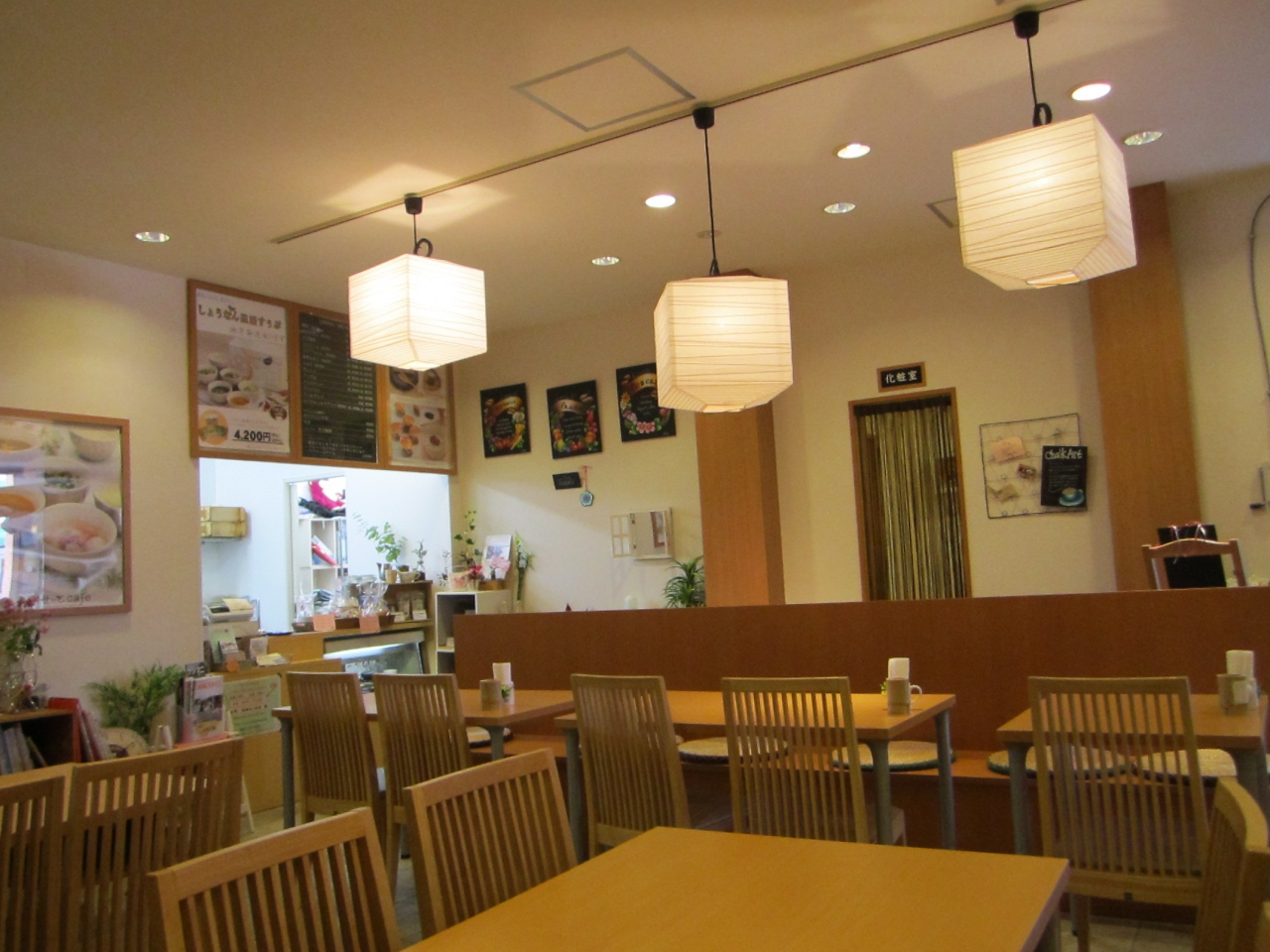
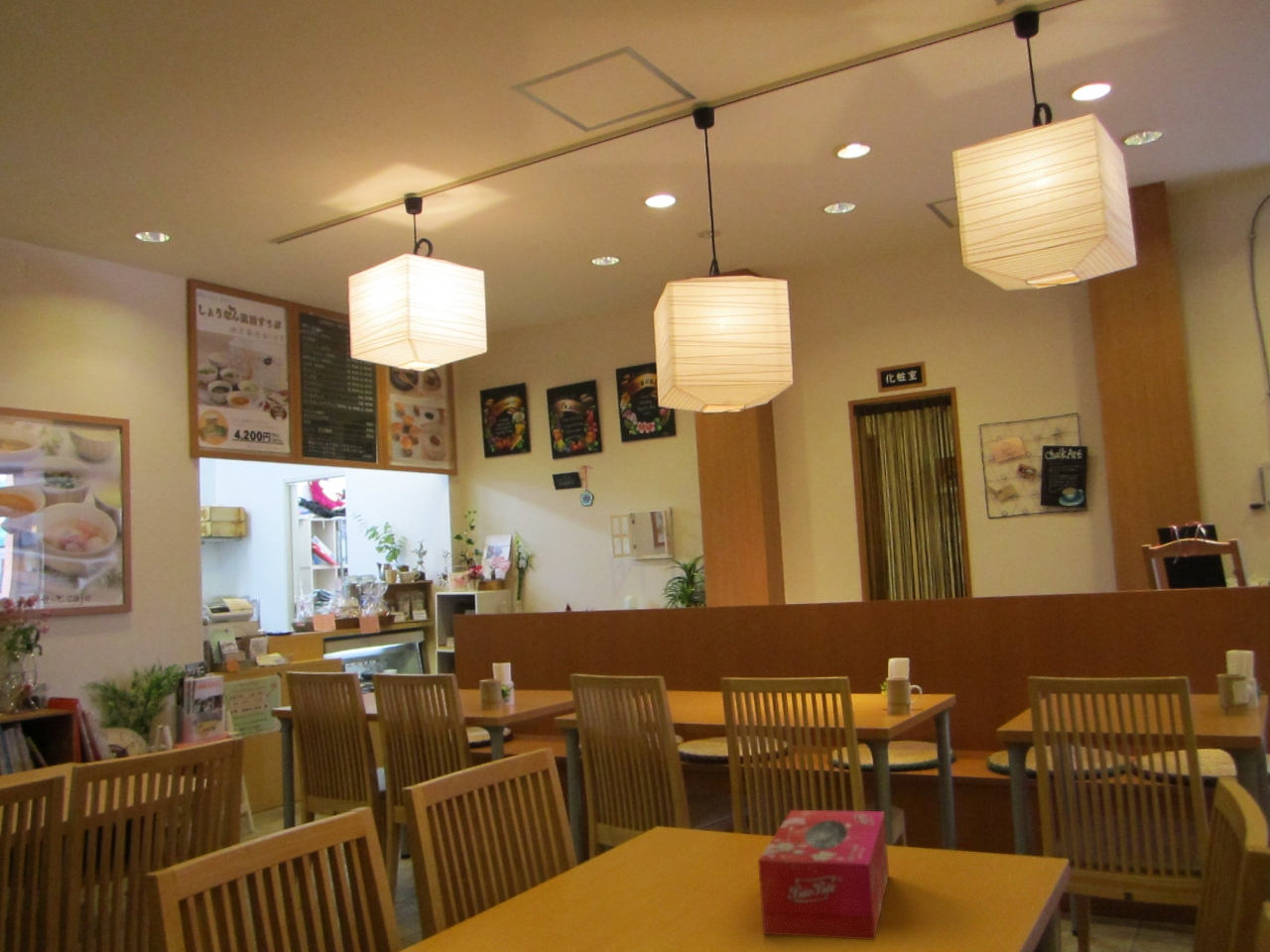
+ tissue box (827, 868)
